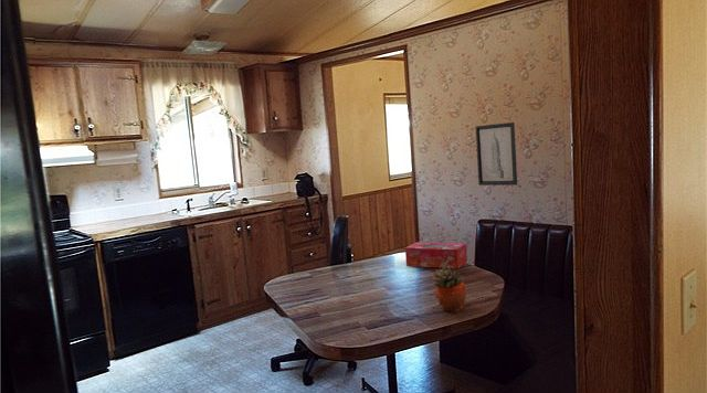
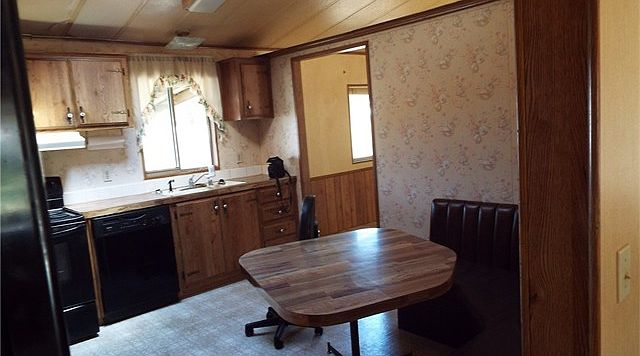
- succulent planter (450, 286)
- wall art (495, 155)
- tissue box (435, 254)
